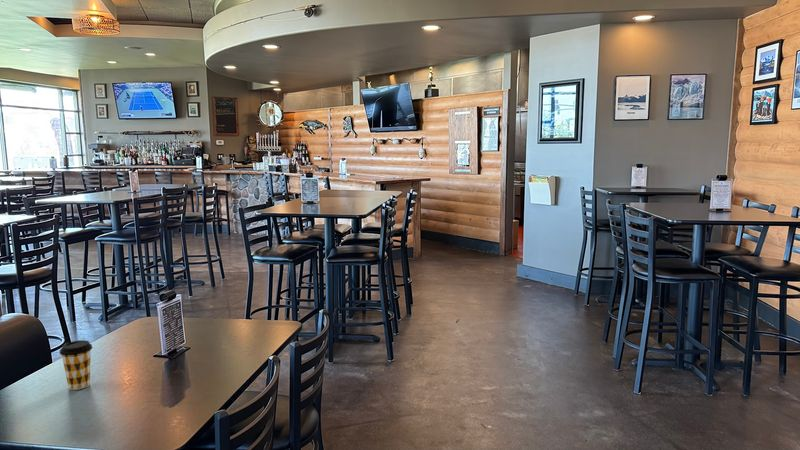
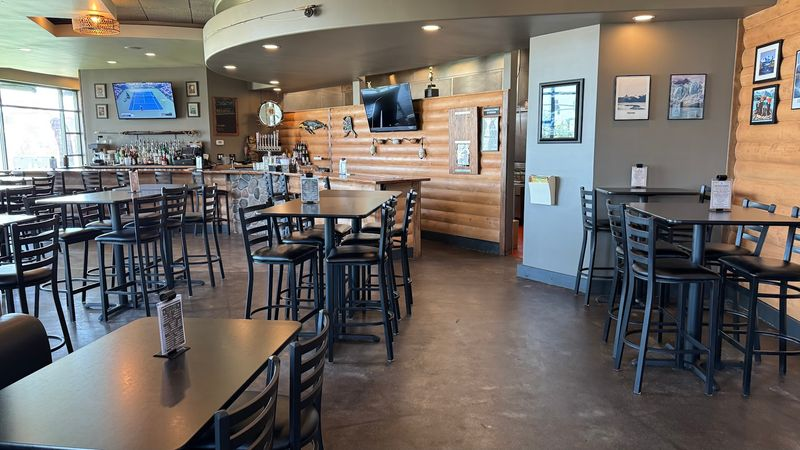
- coffee cup (77, 365)
